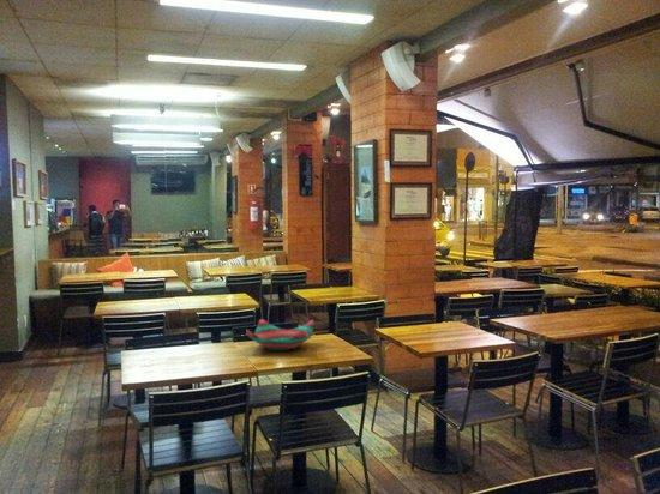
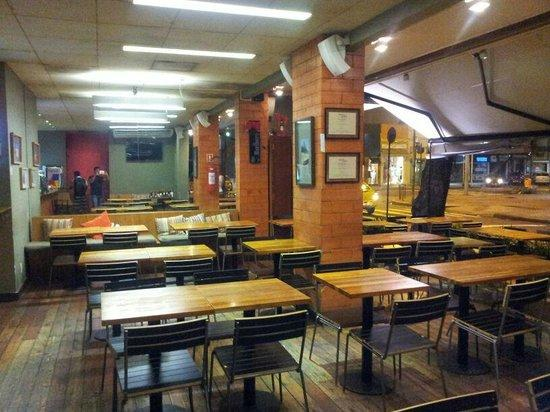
- decorative bowl (281, 336)
